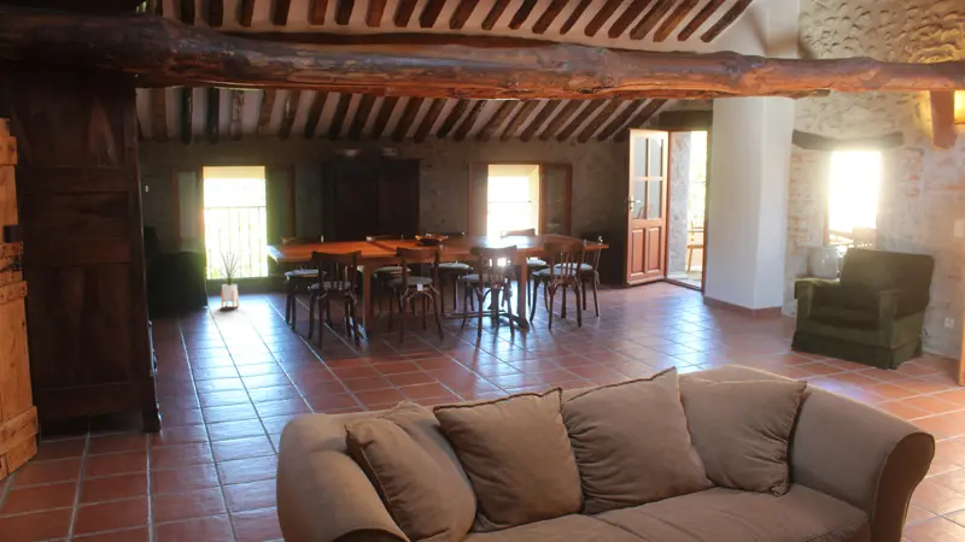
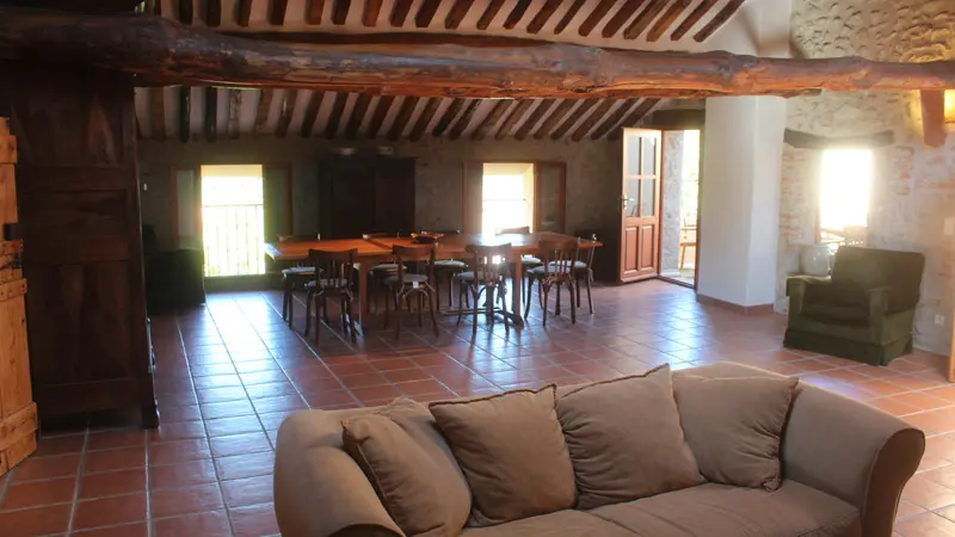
- house plant (229, 277)
